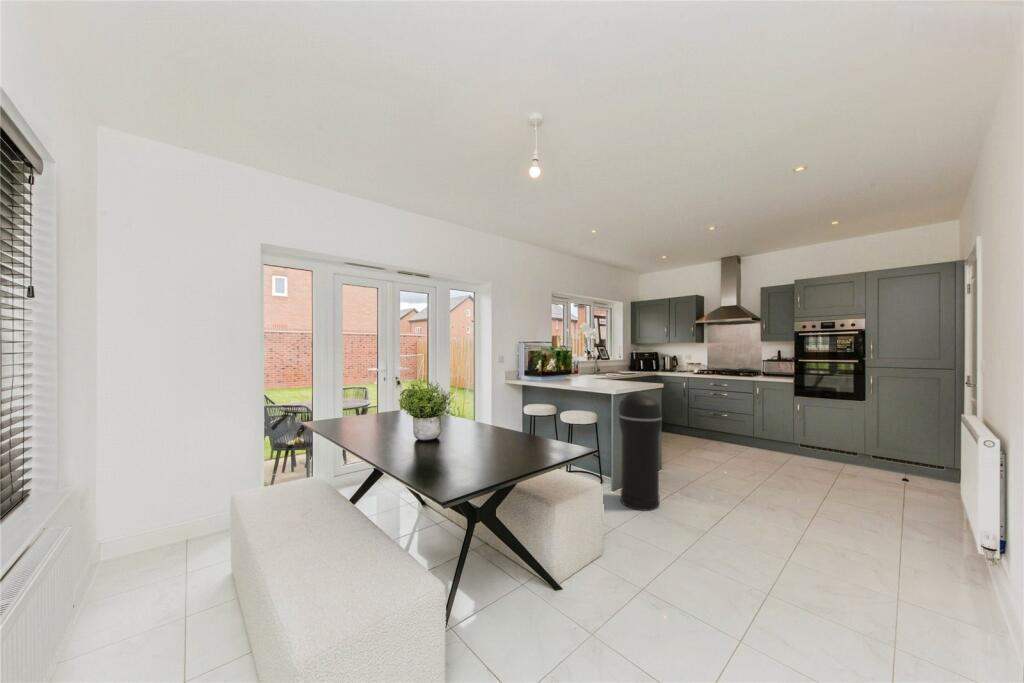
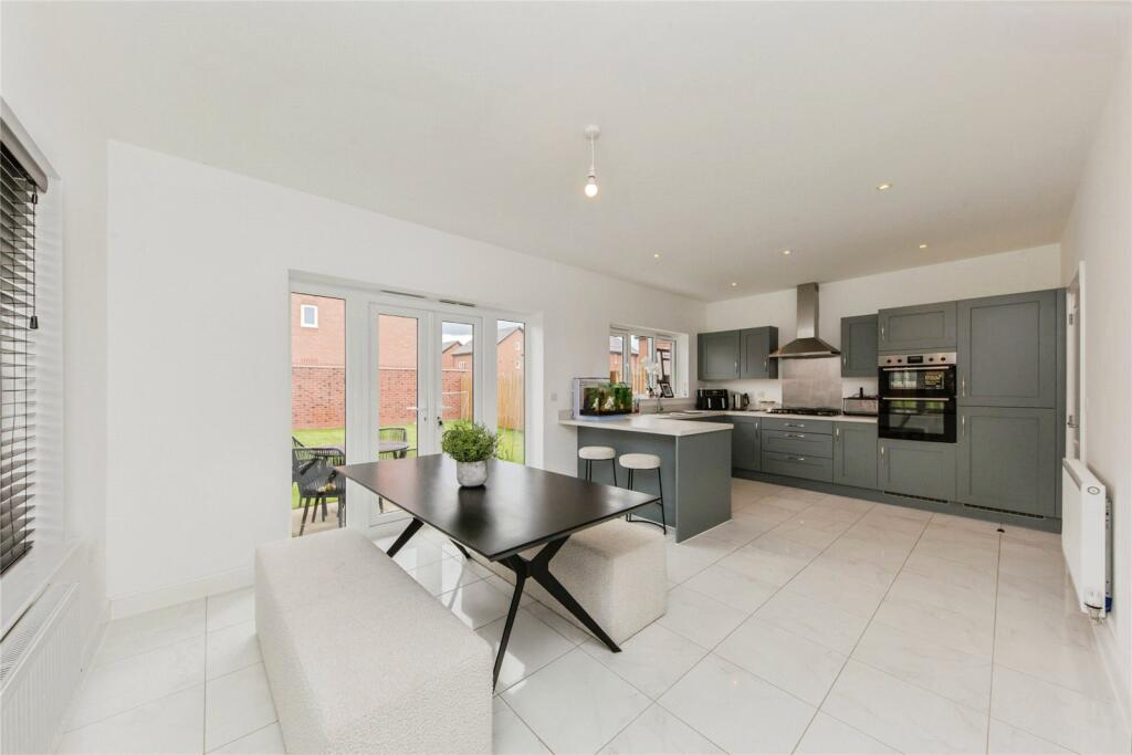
- trash can (638, 447)
